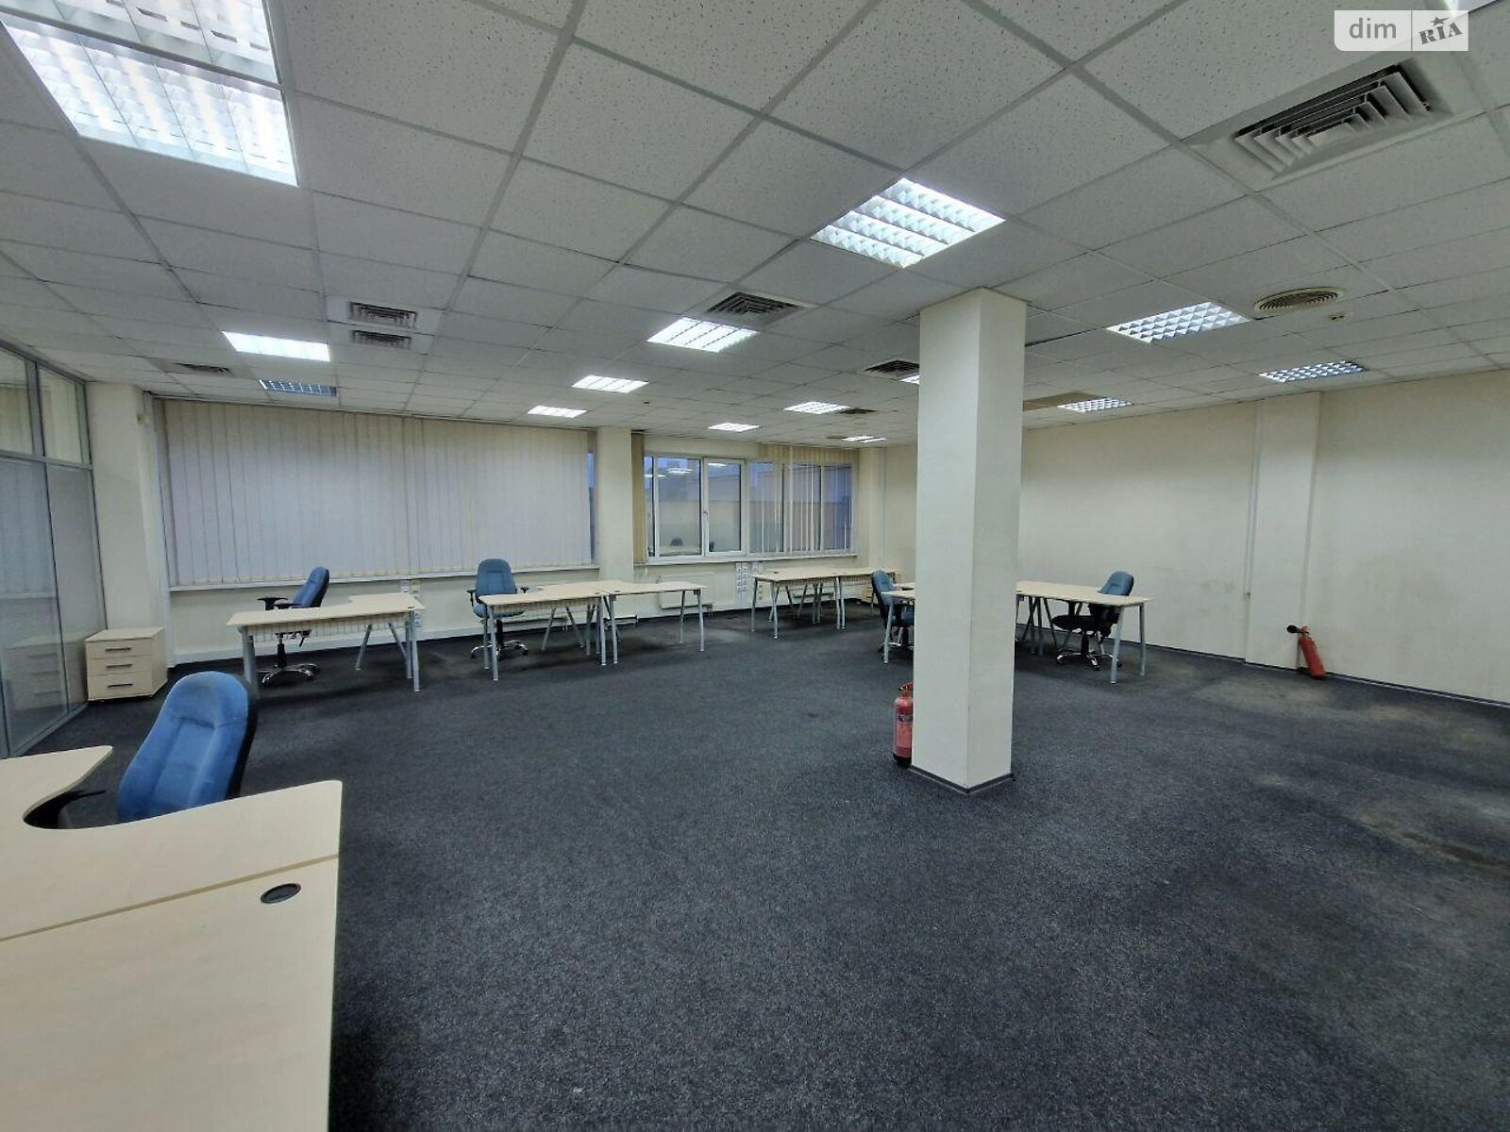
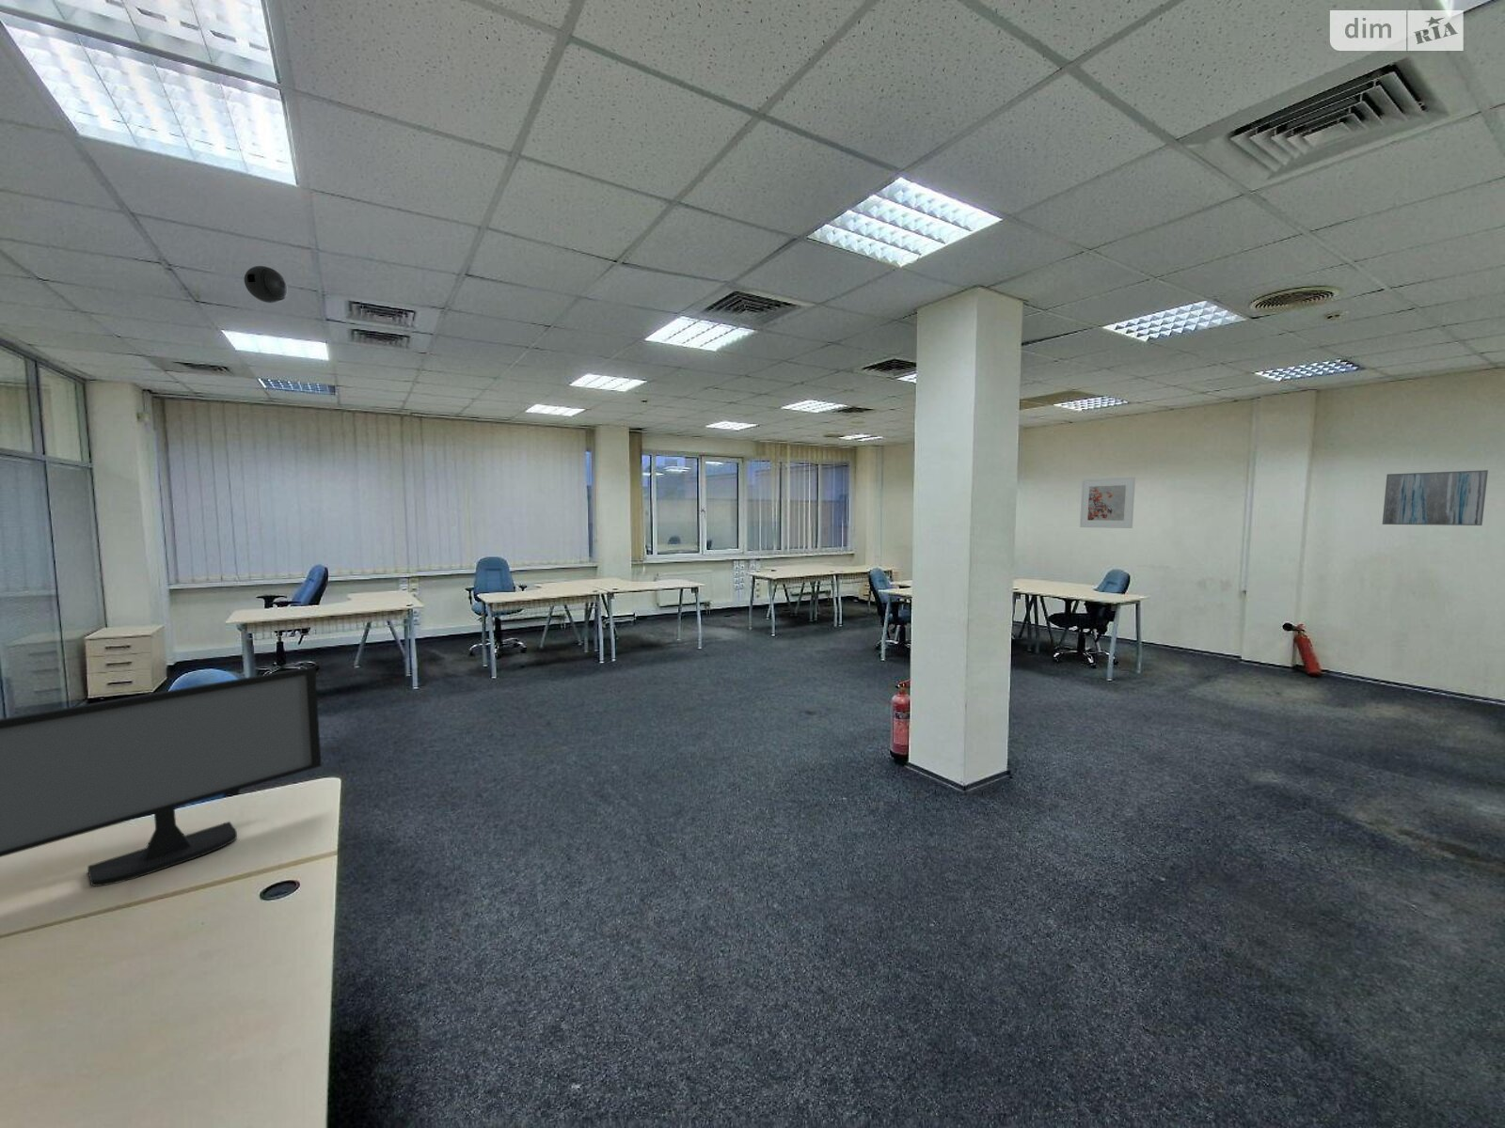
+ computer monitor (161, 775)
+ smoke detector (267, 284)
+ wall art (1432, 498)
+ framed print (1106, 502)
